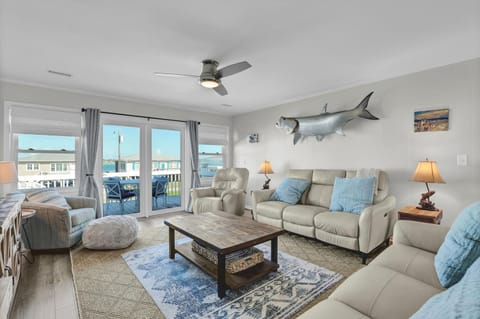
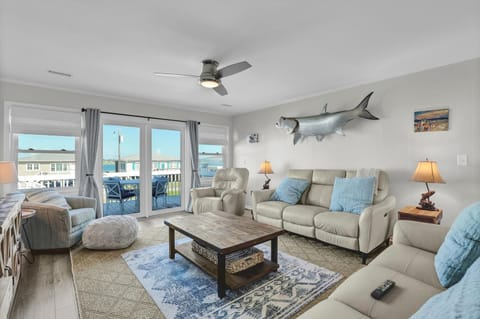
+ remote control (383, 288)
